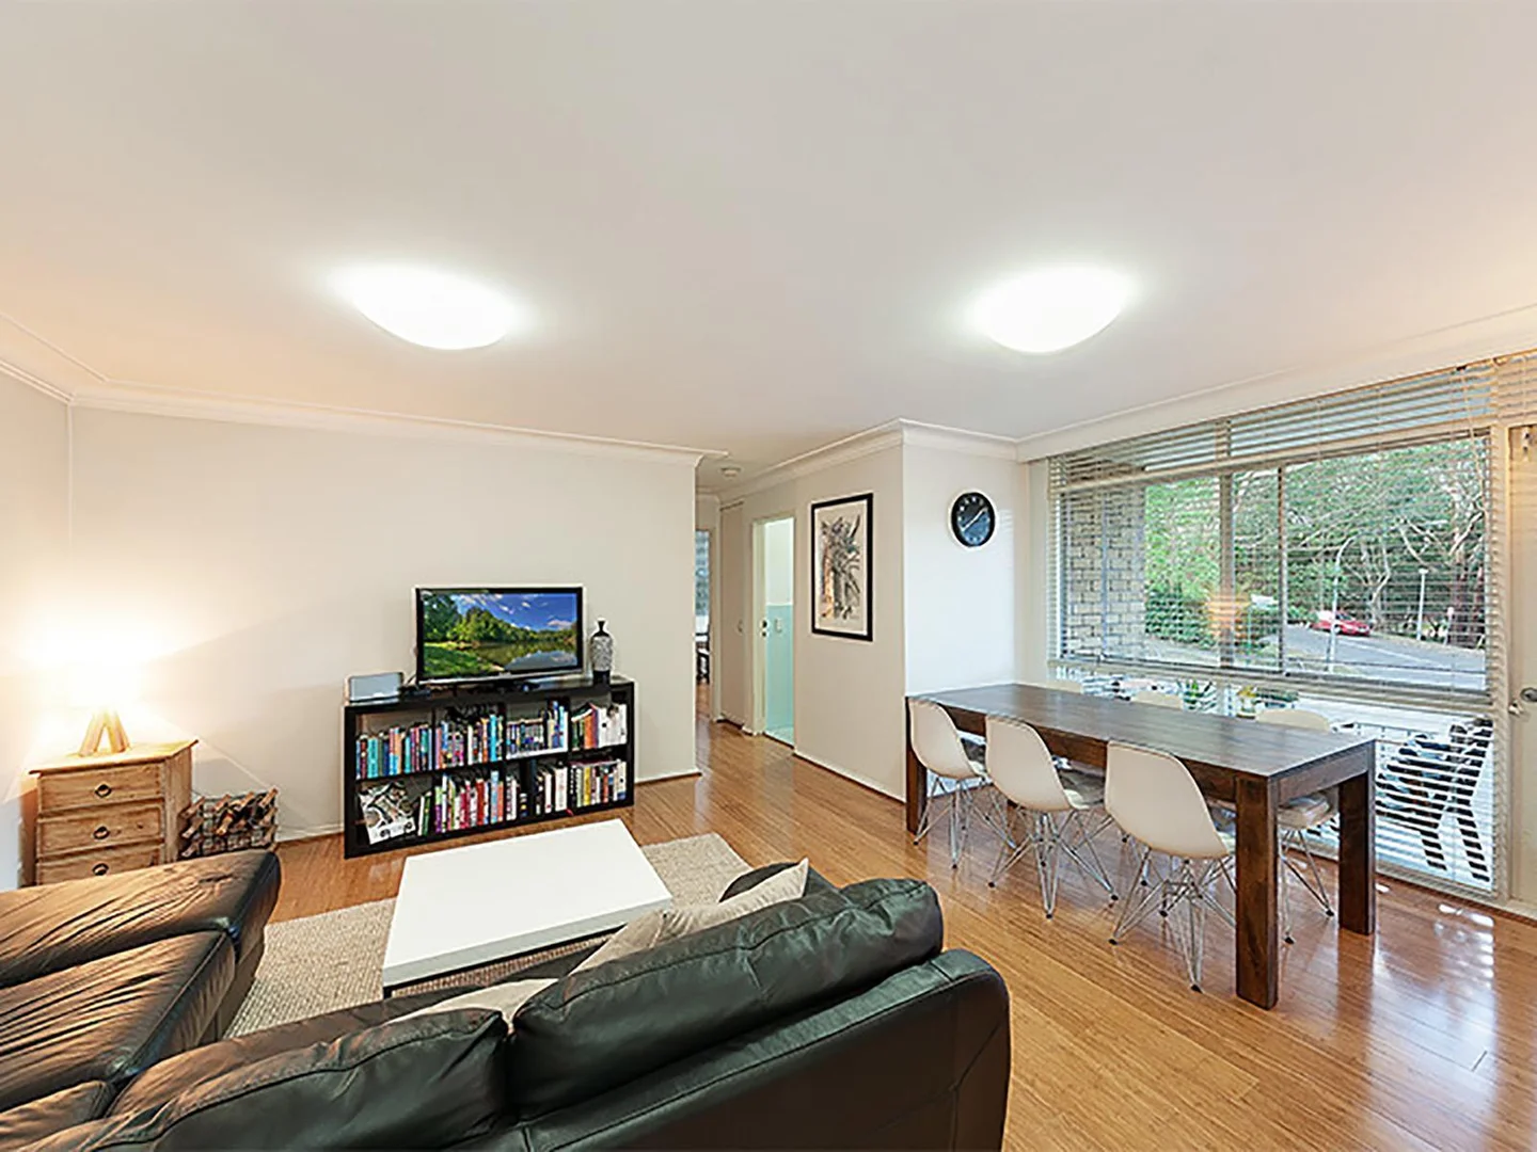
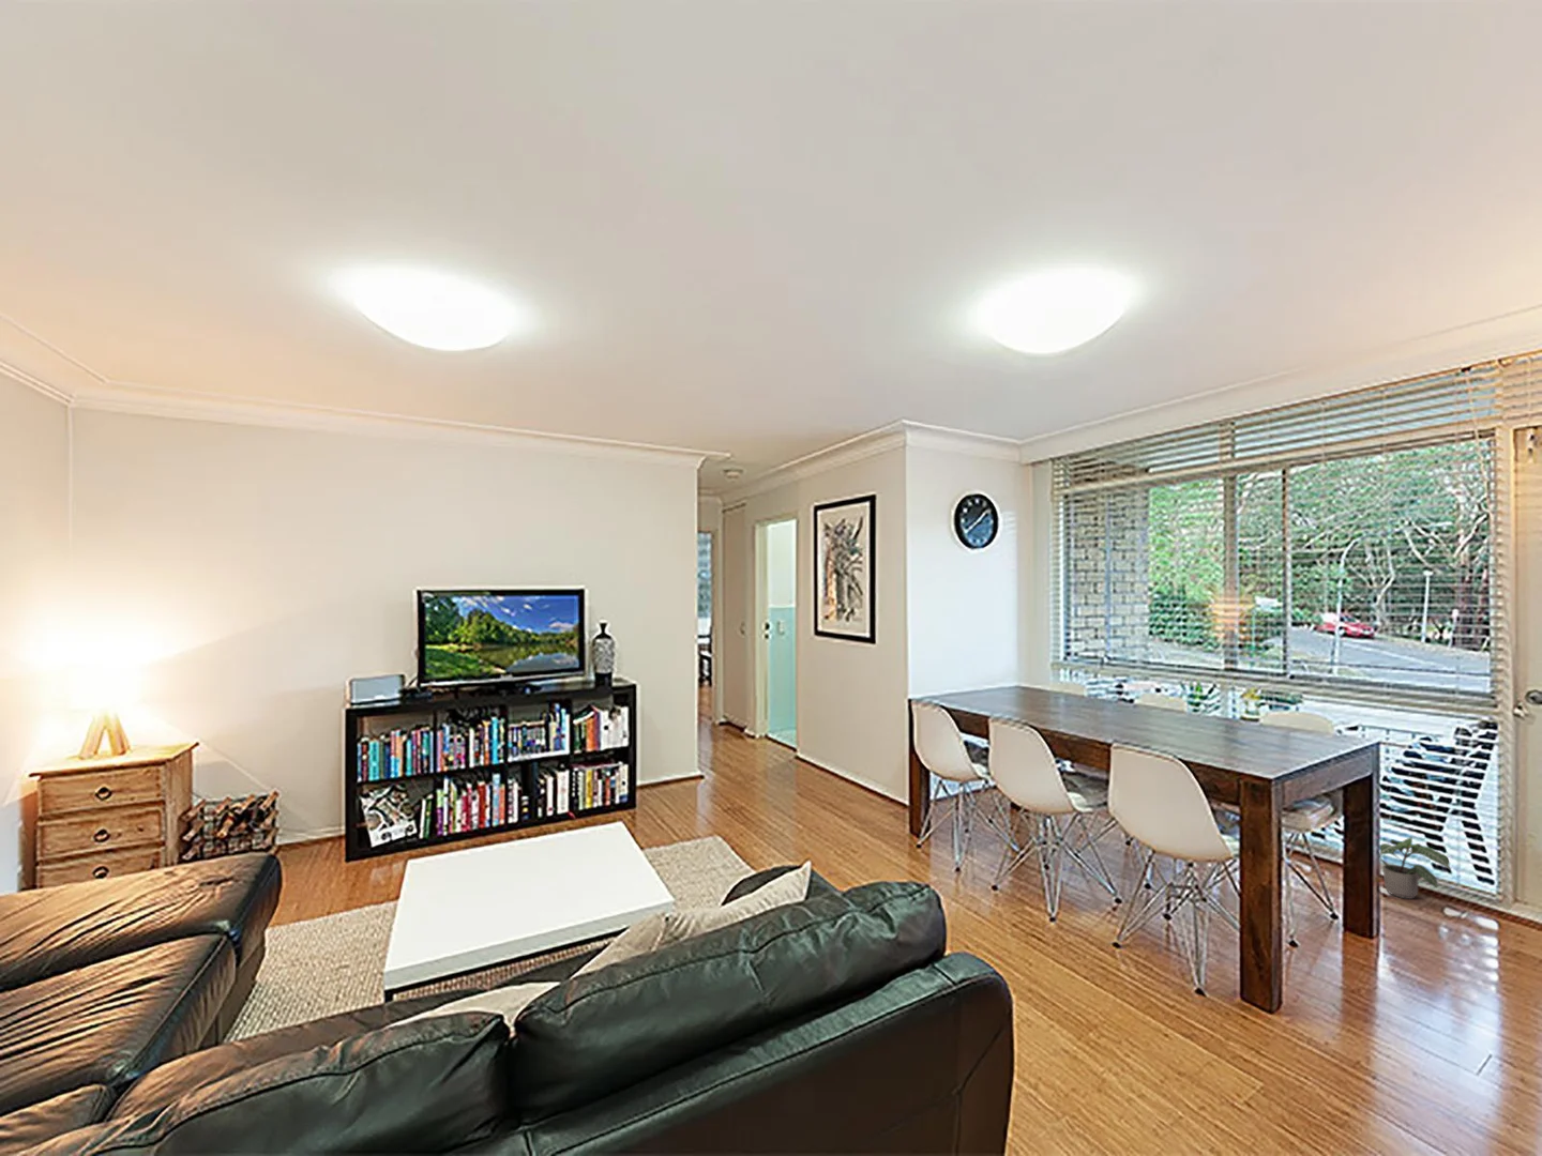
+ potted plant (1408, 868)
